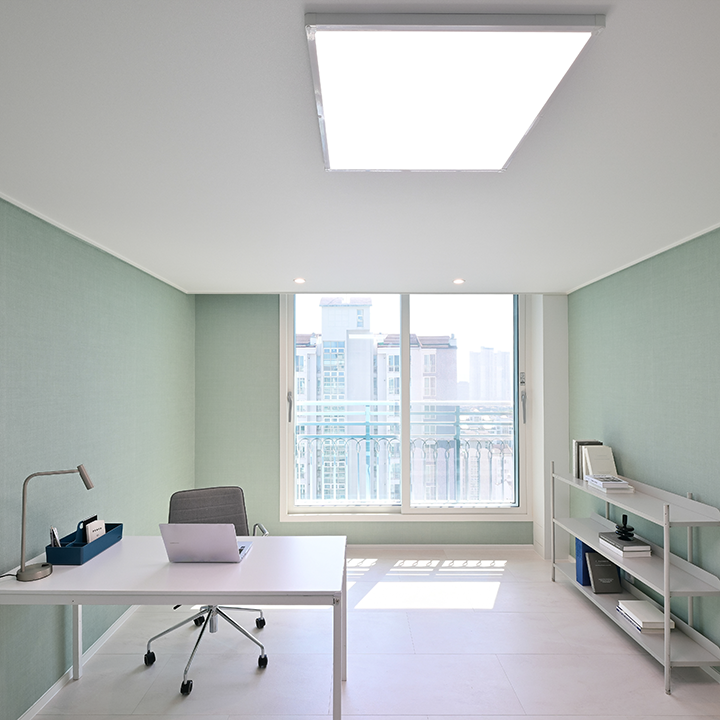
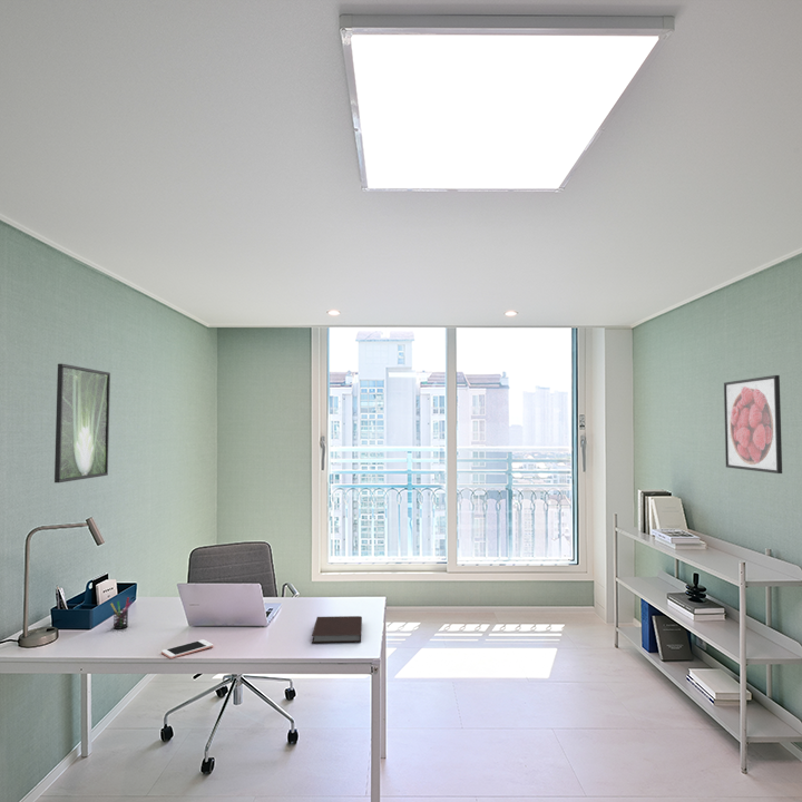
+ notebook (338, 628)
+ cell phone (187, 648)
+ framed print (750, 424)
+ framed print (84, 423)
+ pen holder (120, 613)
